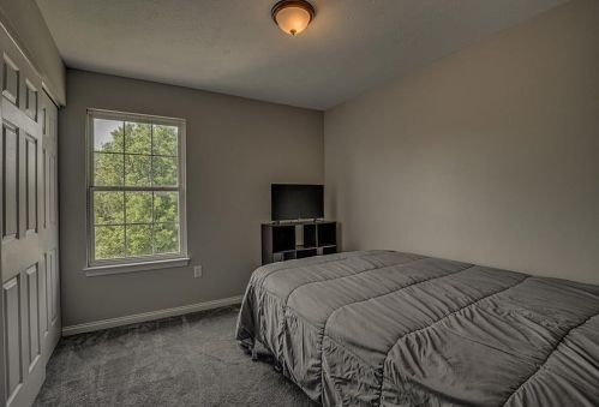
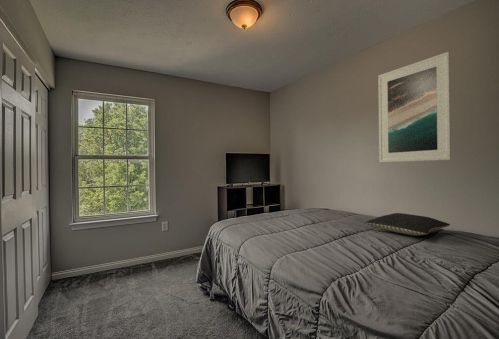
+ pillow (406, 223)
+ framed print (410, 113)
